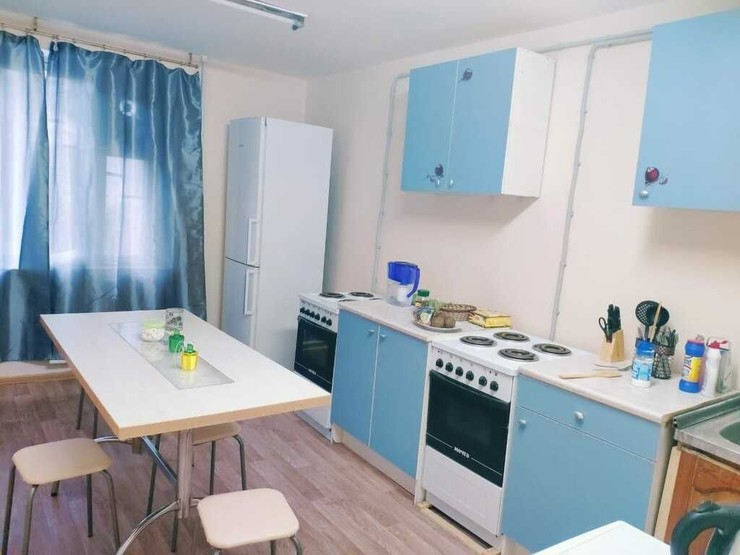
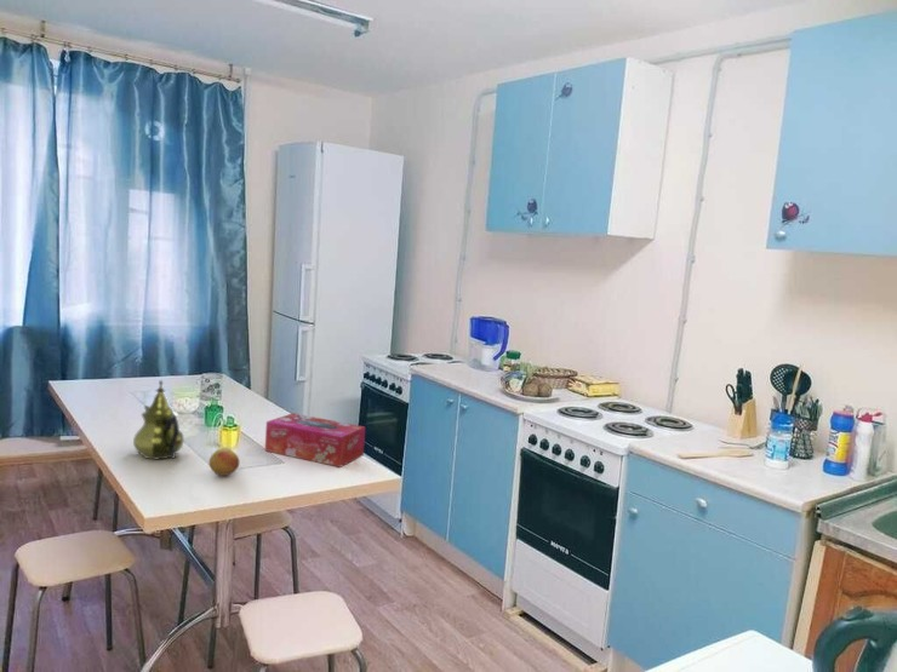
+ tissue box (315, 438)
+ teapot (160, 418)
+ fruit (223, 461)
